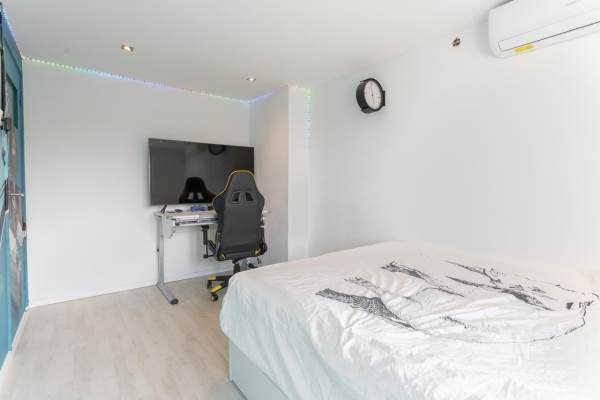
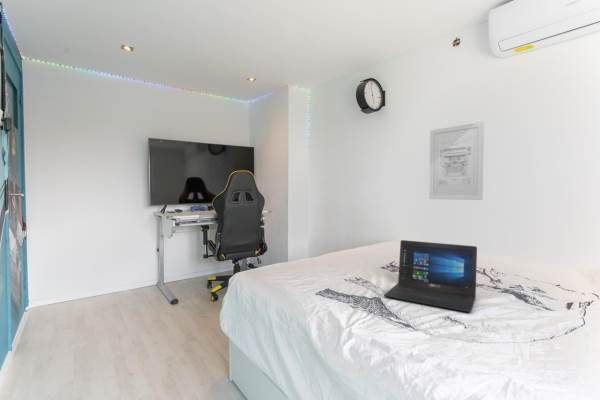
+ wall art (454, 163)
+ laptop (430, 271)
